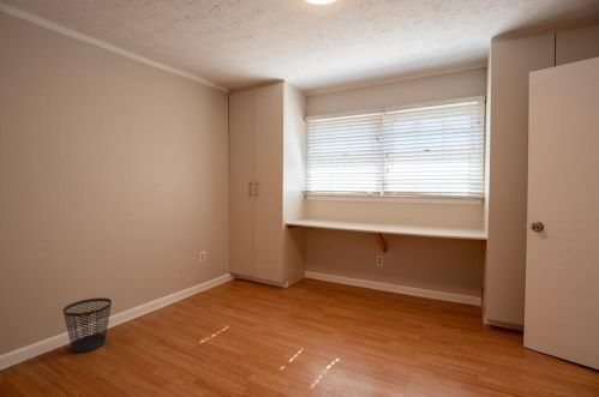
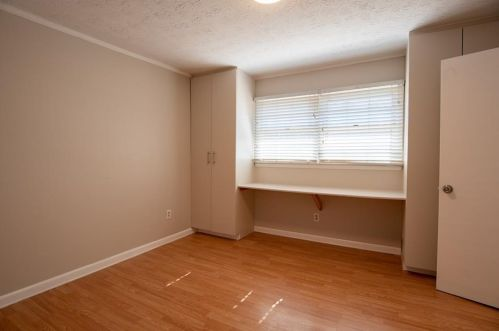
- wastebasket (88, 325)
